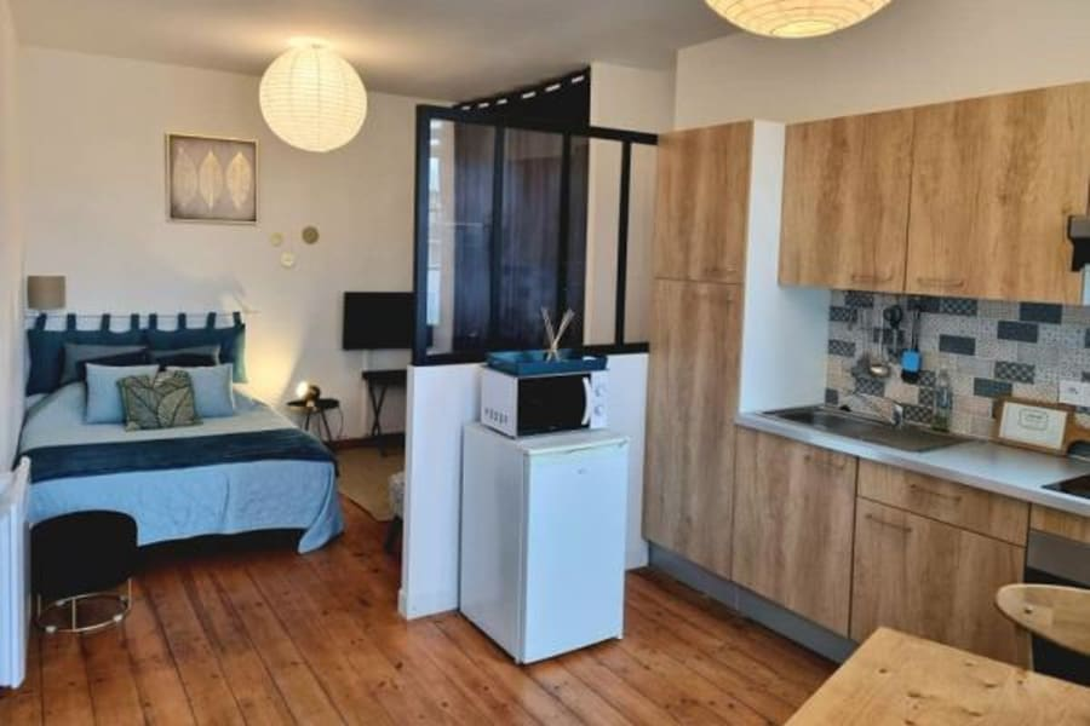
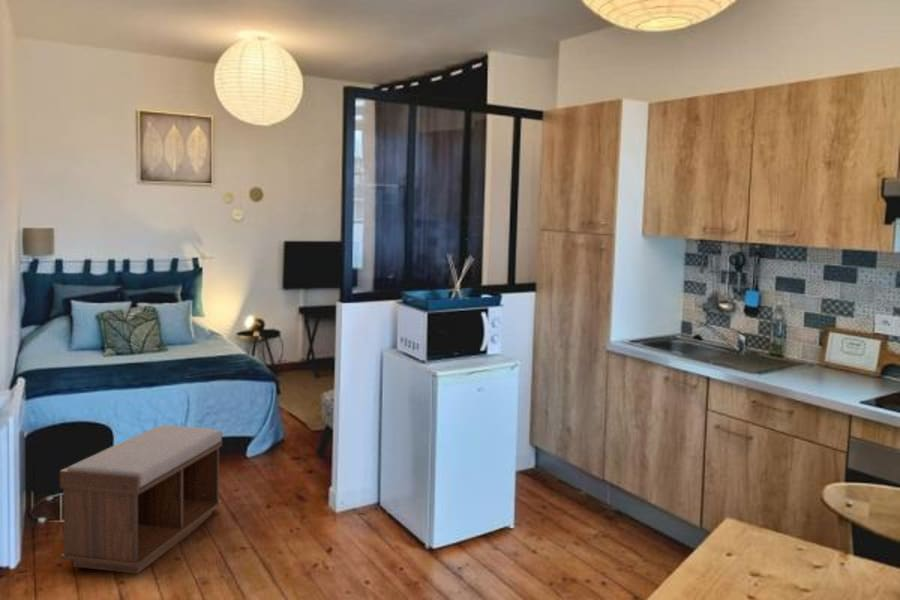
+ bench (150, 491)
